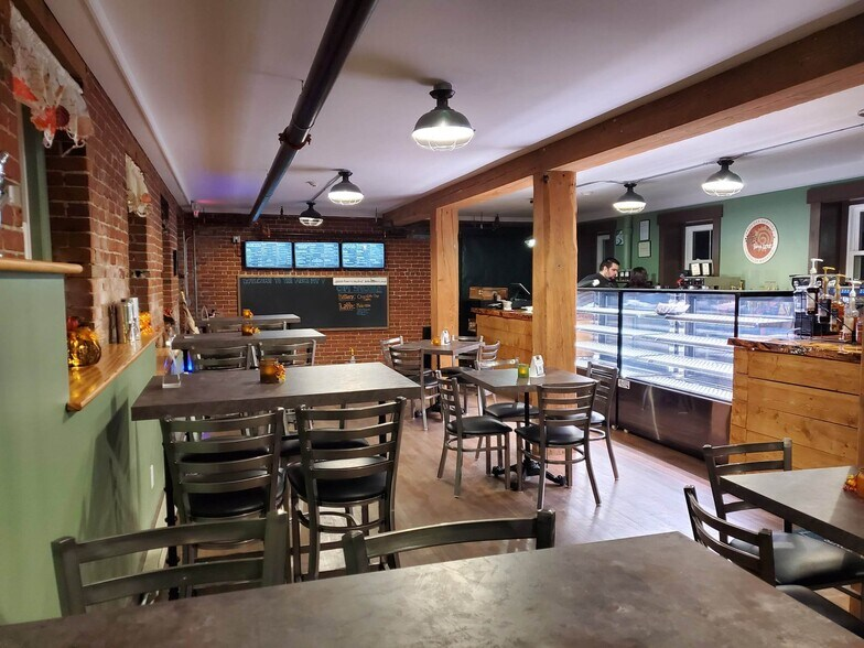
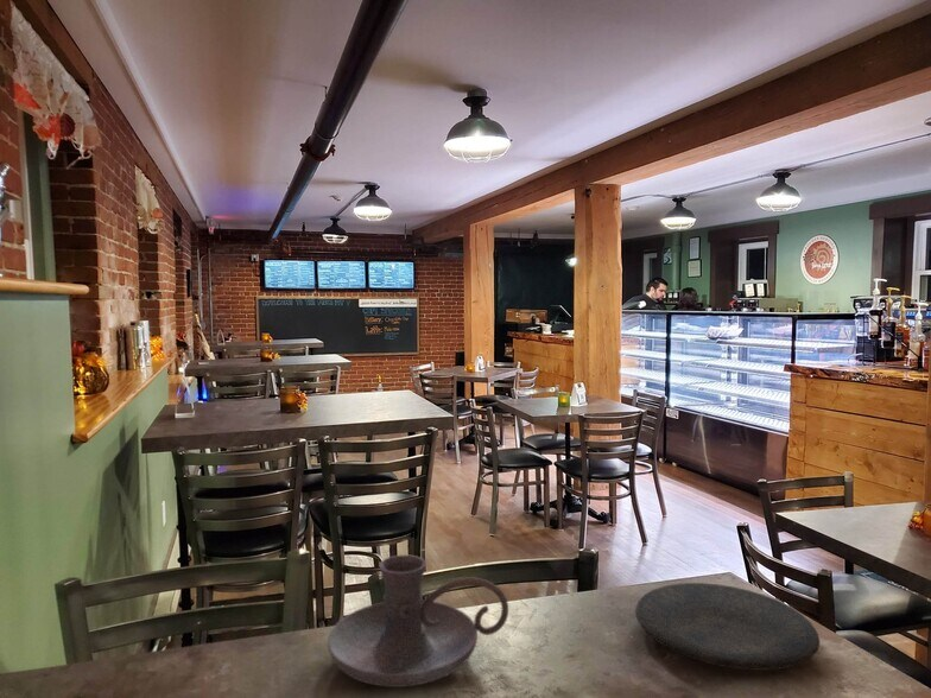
+ candle holder (420, 609)
+ plate (722, 627)
